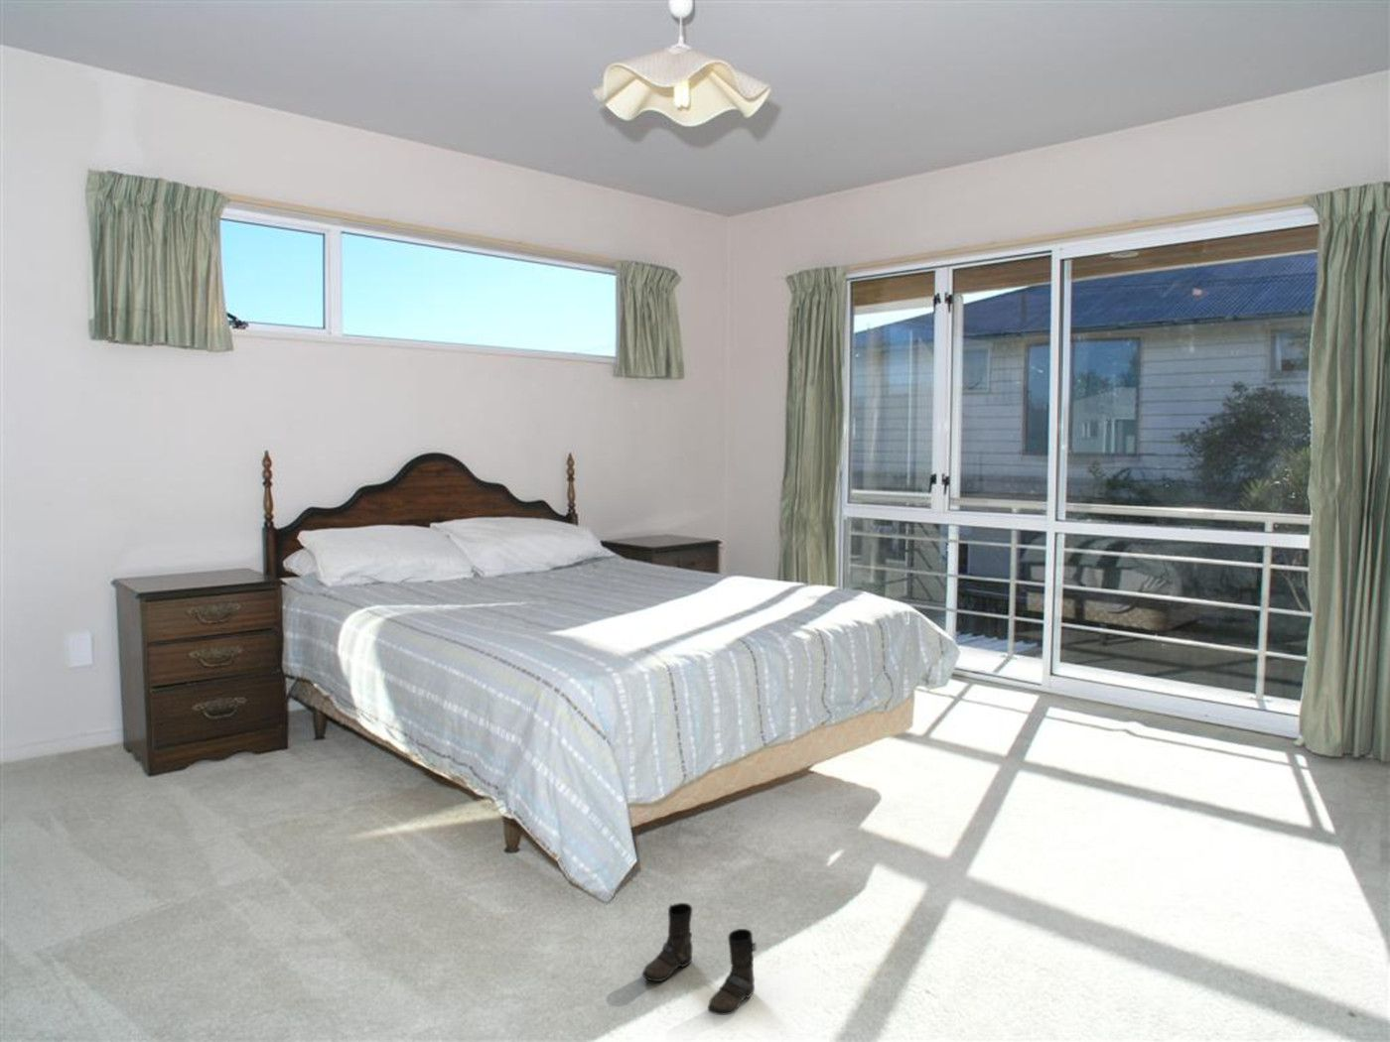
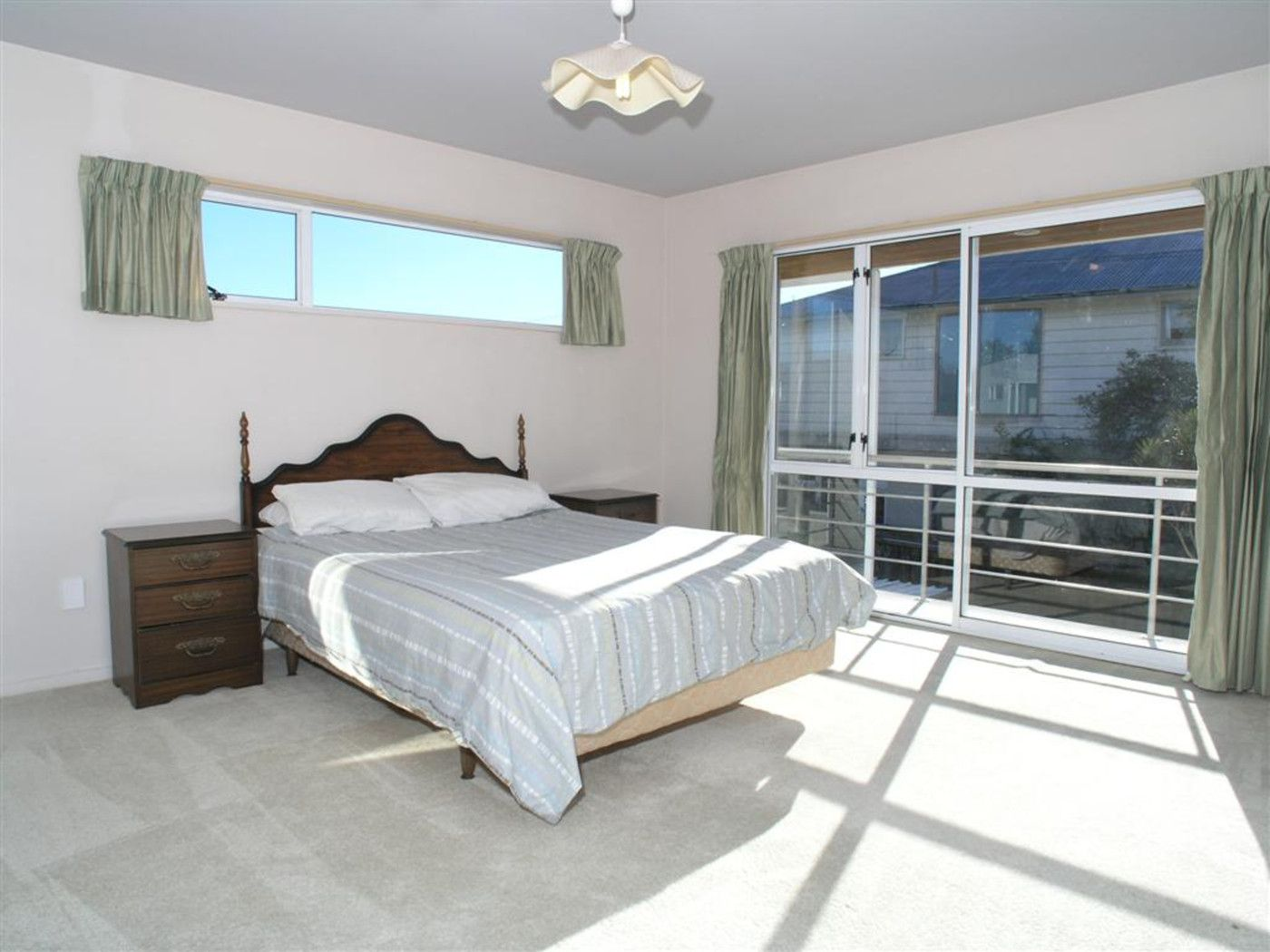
- boots (691, 957)
